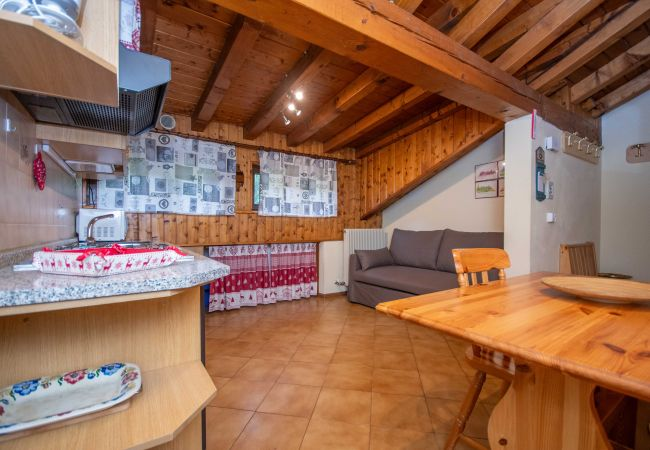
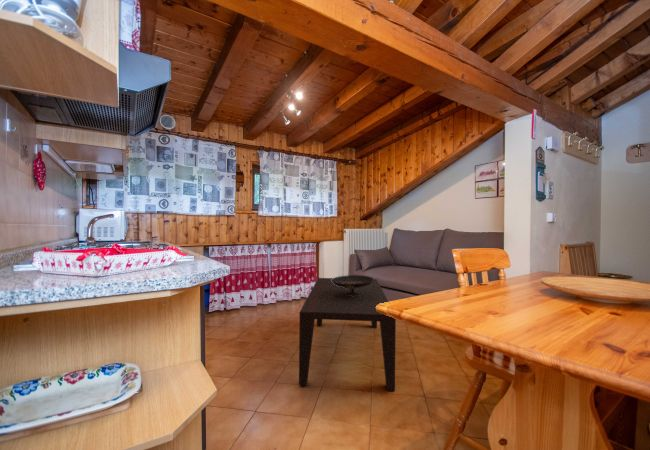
+ coffee table (346, 319)
+ decorative bowl (352, 286)
